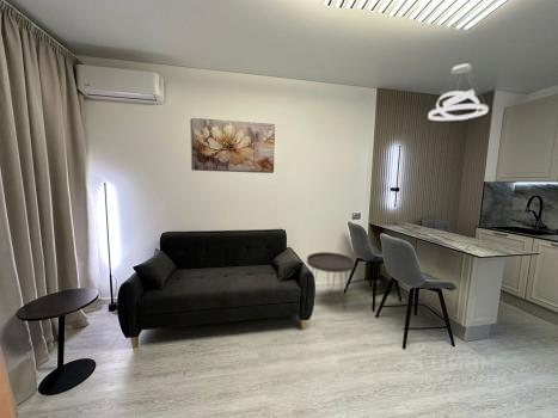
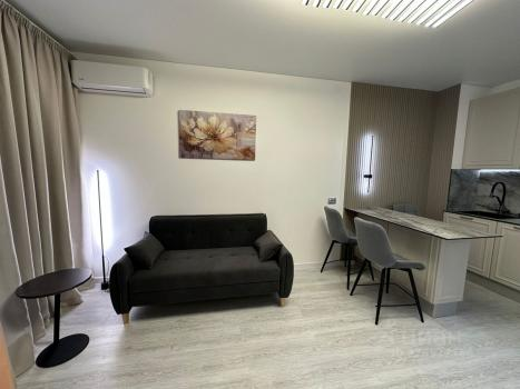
- side table (327, 279)
- pendant light (458, 92)
